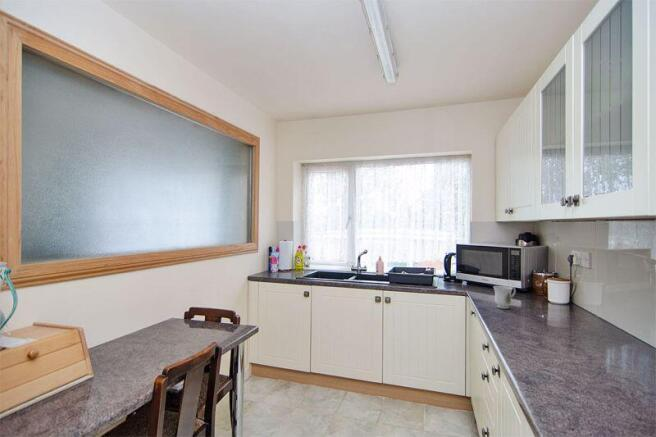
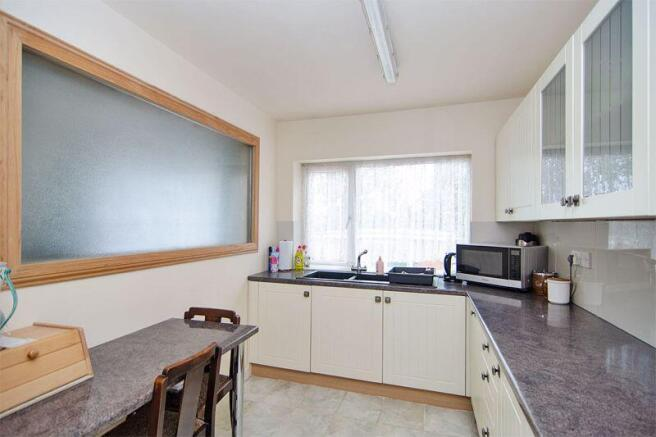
- mug (505, 297)
